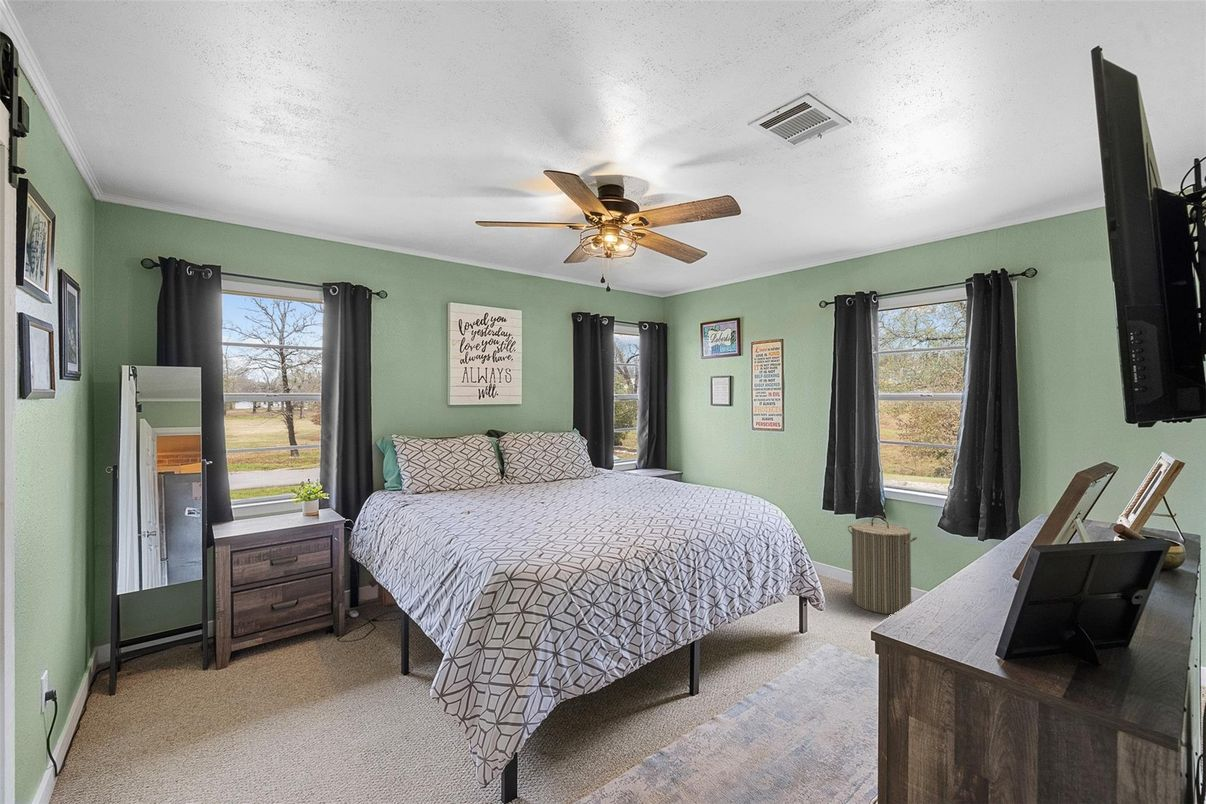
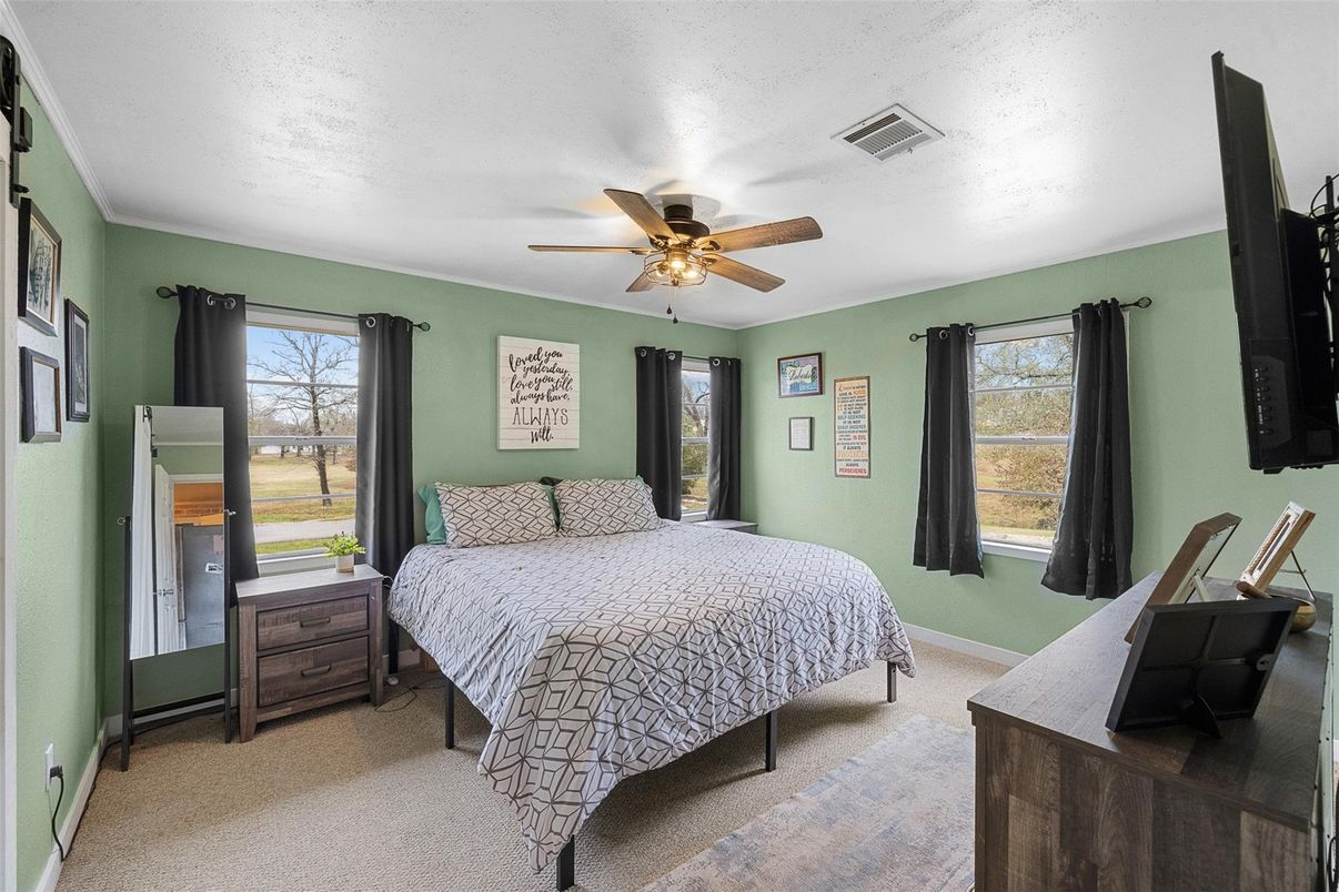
- laundry hamper (880, 560)
